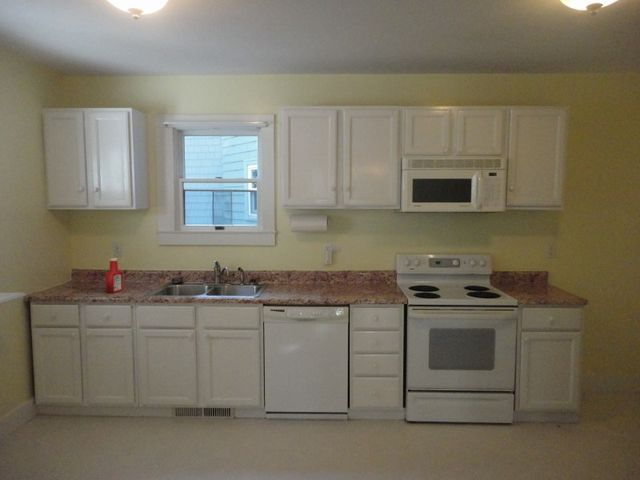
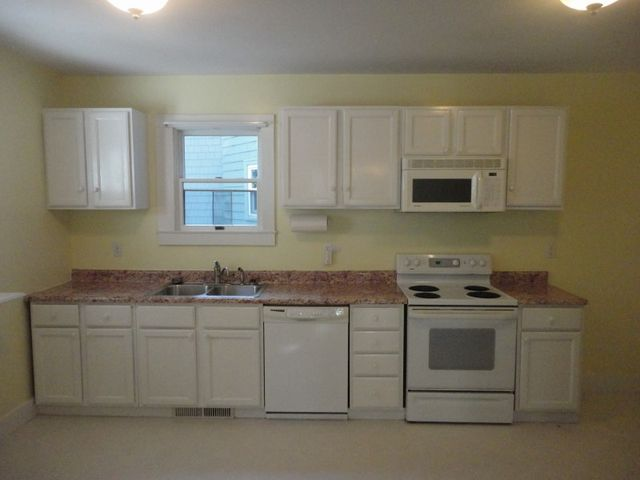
- soap bottle (114, 274)
